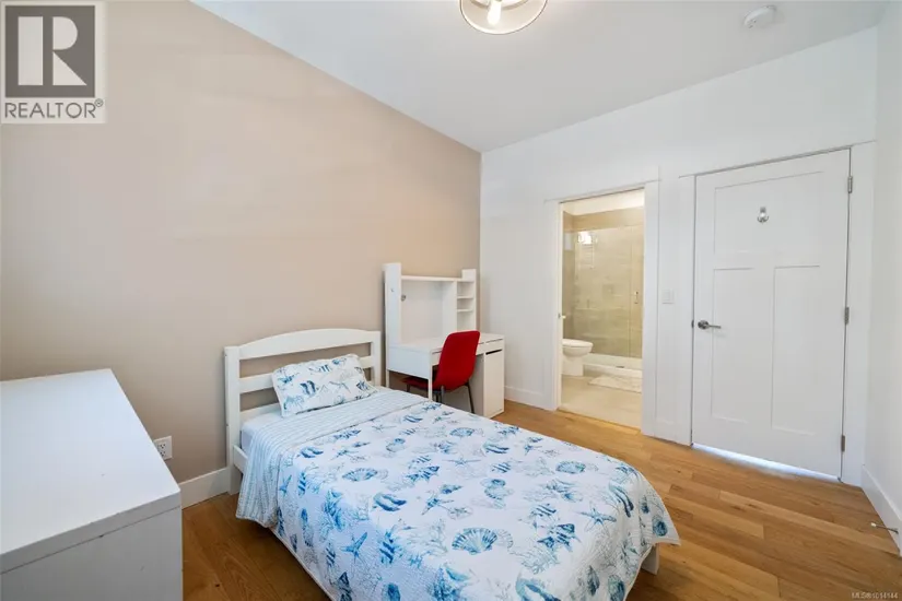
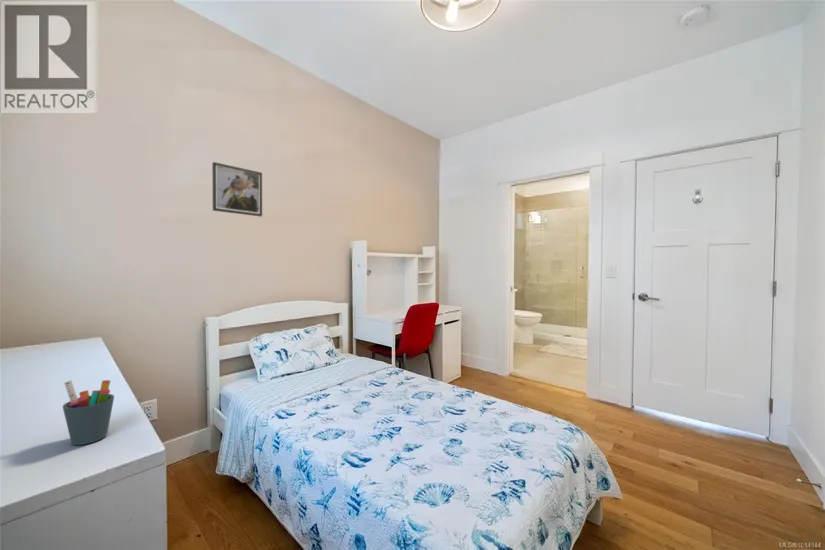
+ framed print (238, 190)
+ pen holder (90, 409)
